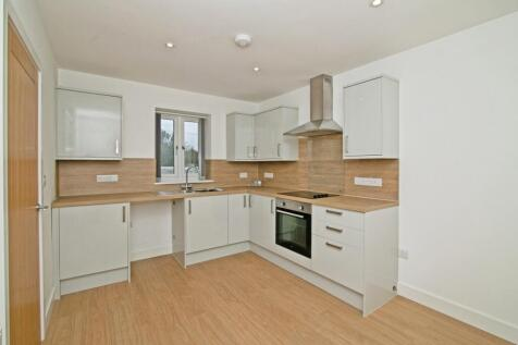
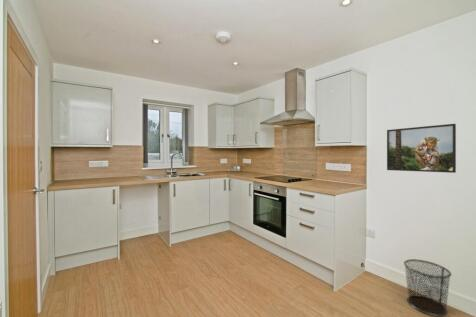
+ waste bin (426, 286)
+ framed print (418, 149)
